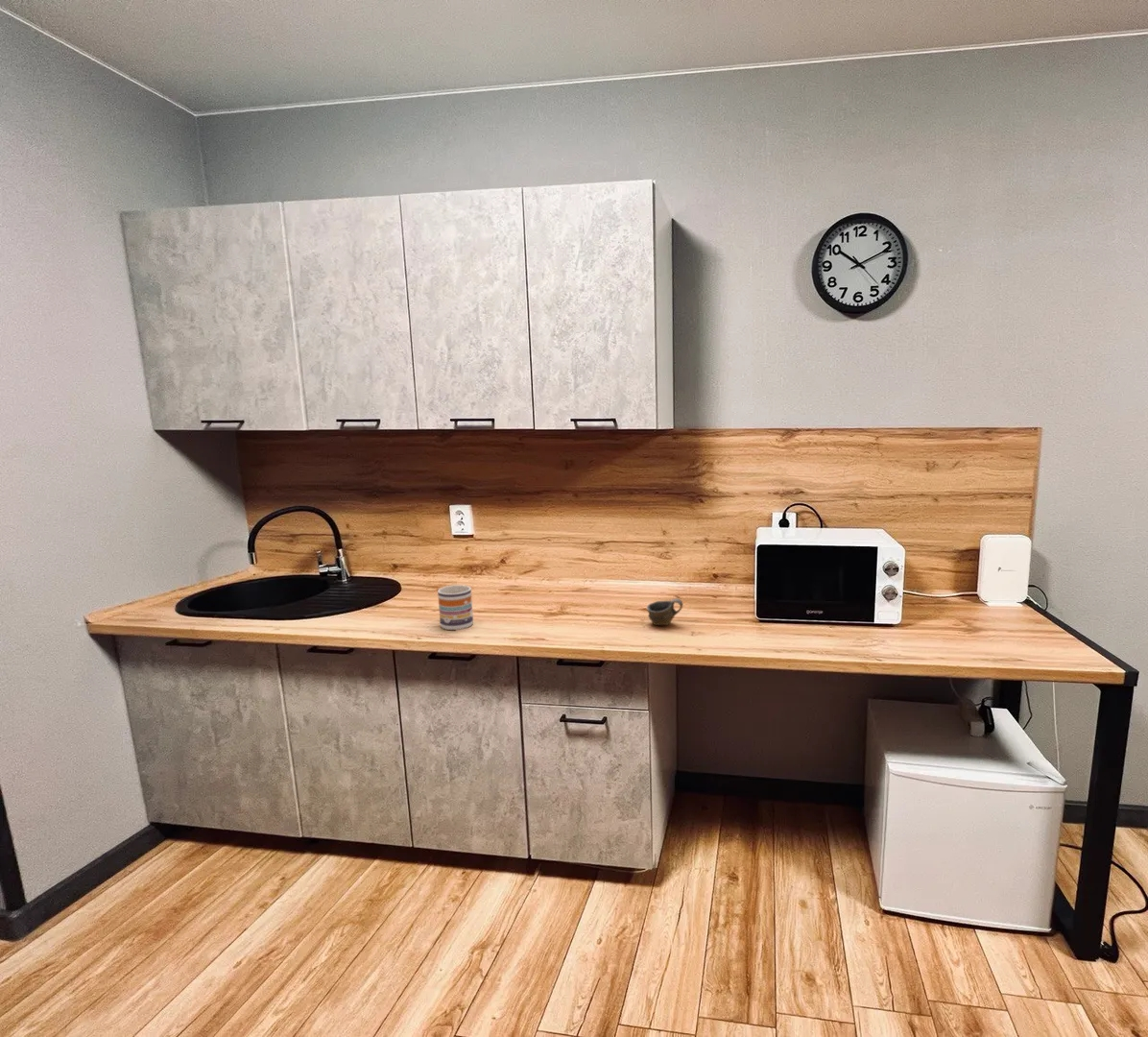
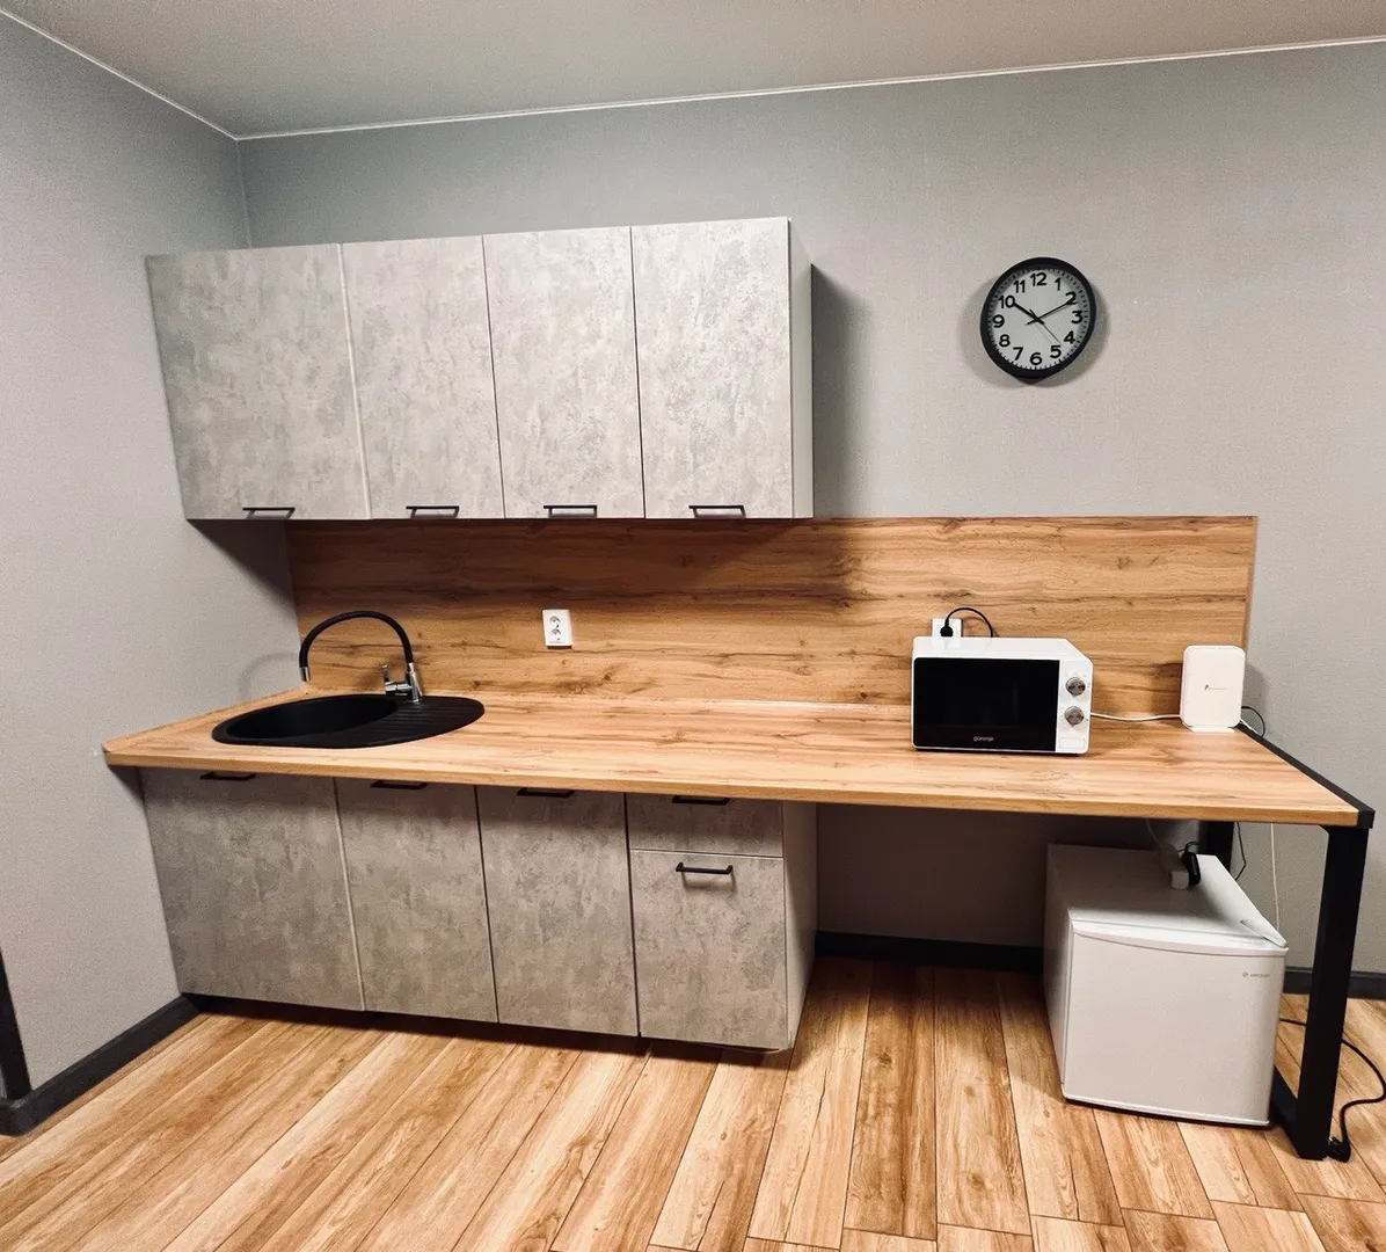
- mug (457, 606)
- cup (662, 611)
